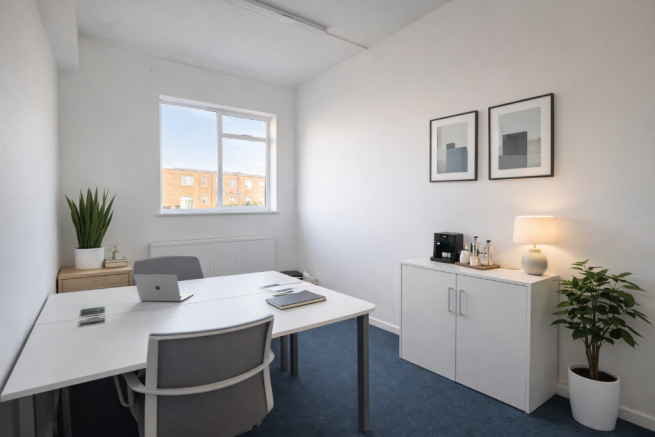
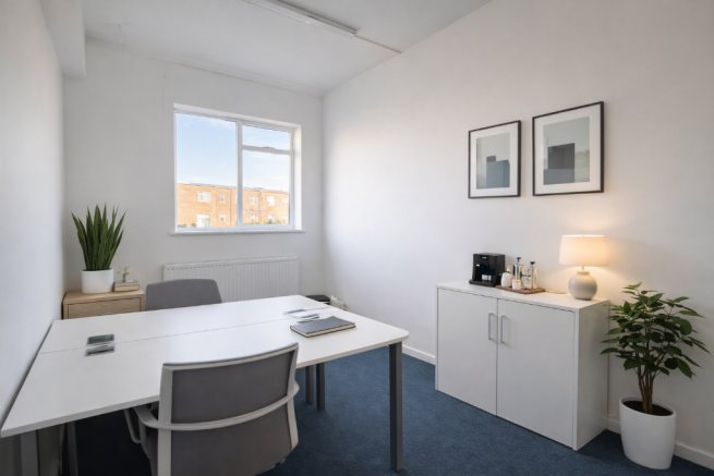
- laptop (165, 285)
